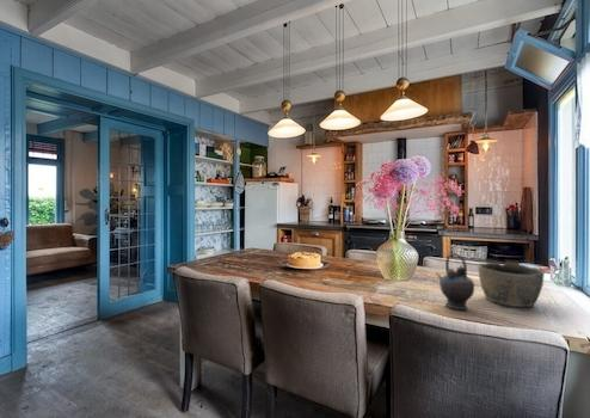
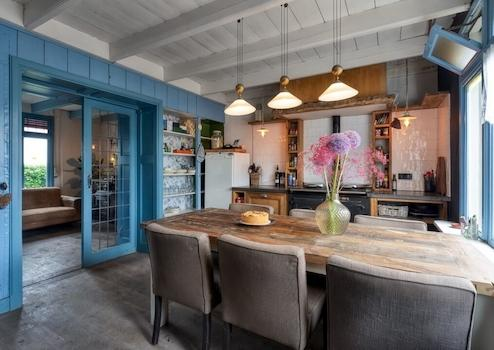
- teapot (453, 279)
- bowl (509, 283)
